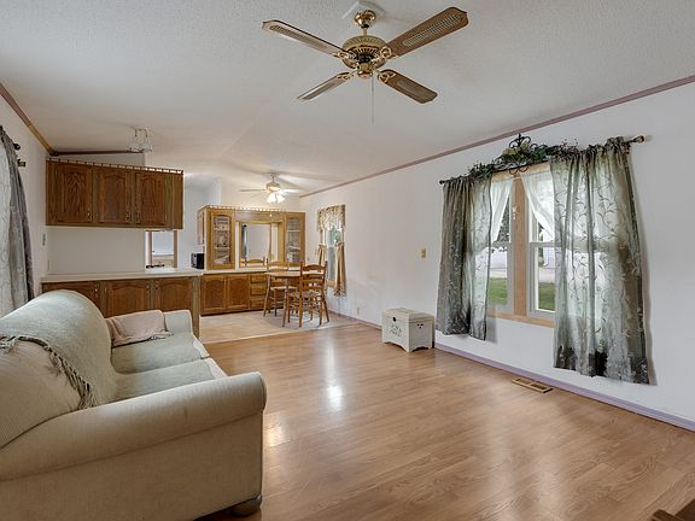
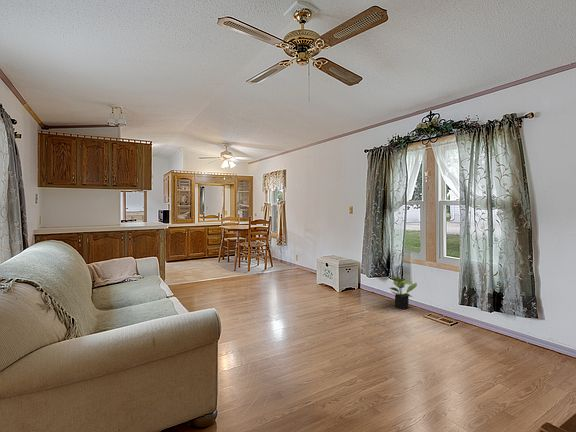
+ potted plant (399, 290)
